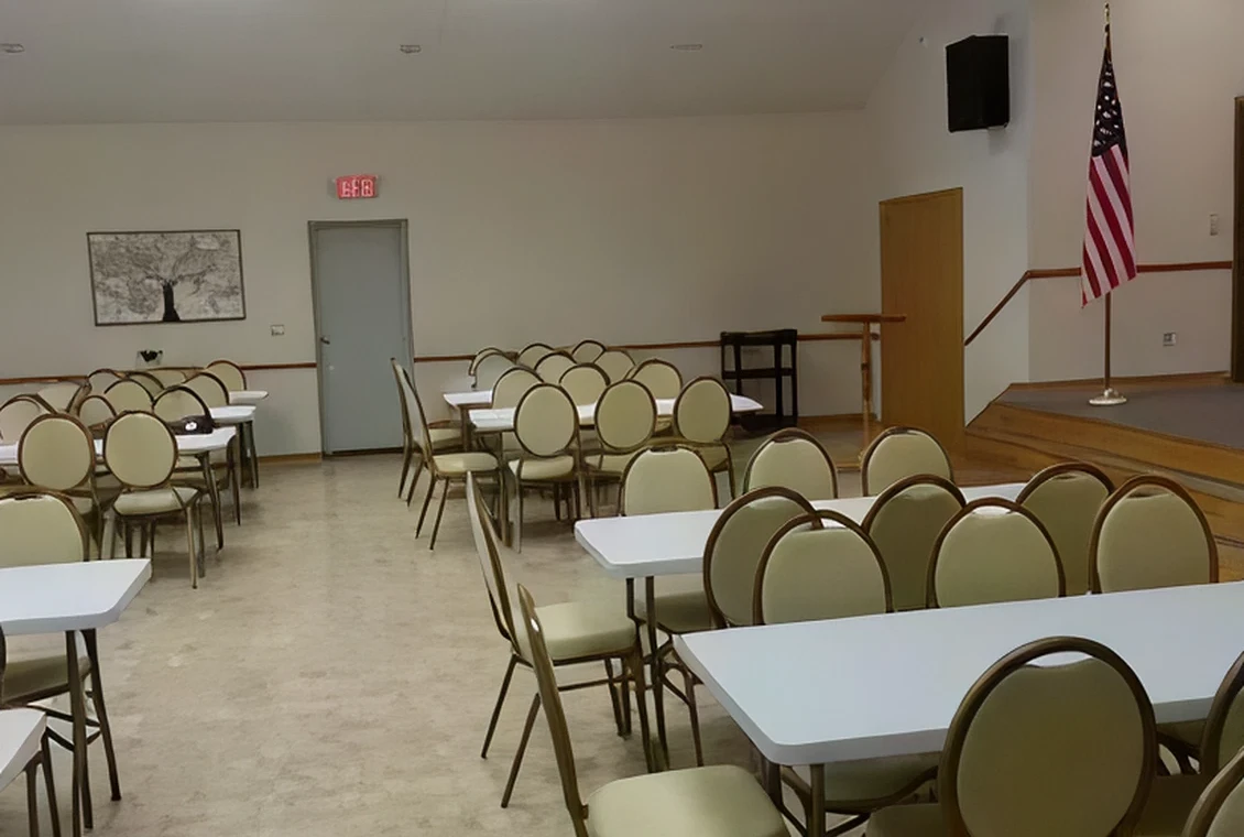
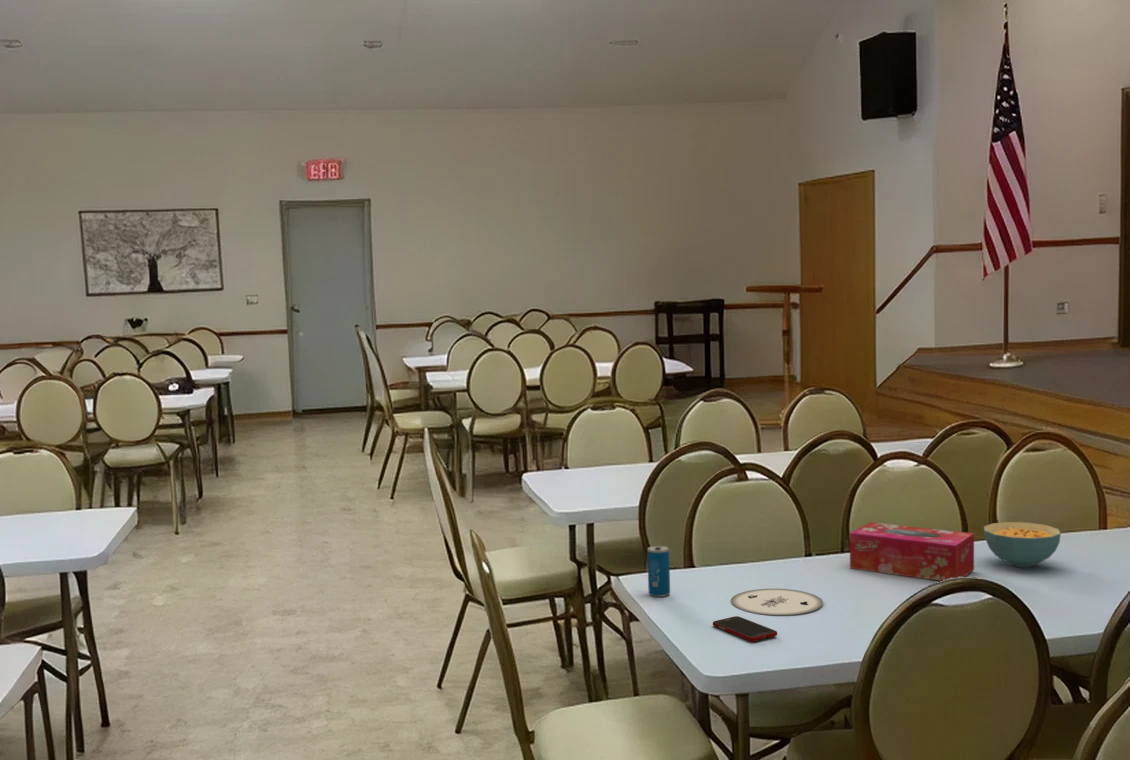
+ cereal bowl (1021, 547)
+ beverage can (658, 571)
+ plate (776, 600)
+ cell phone (744, 628)
+ tissue box (911, 551)
